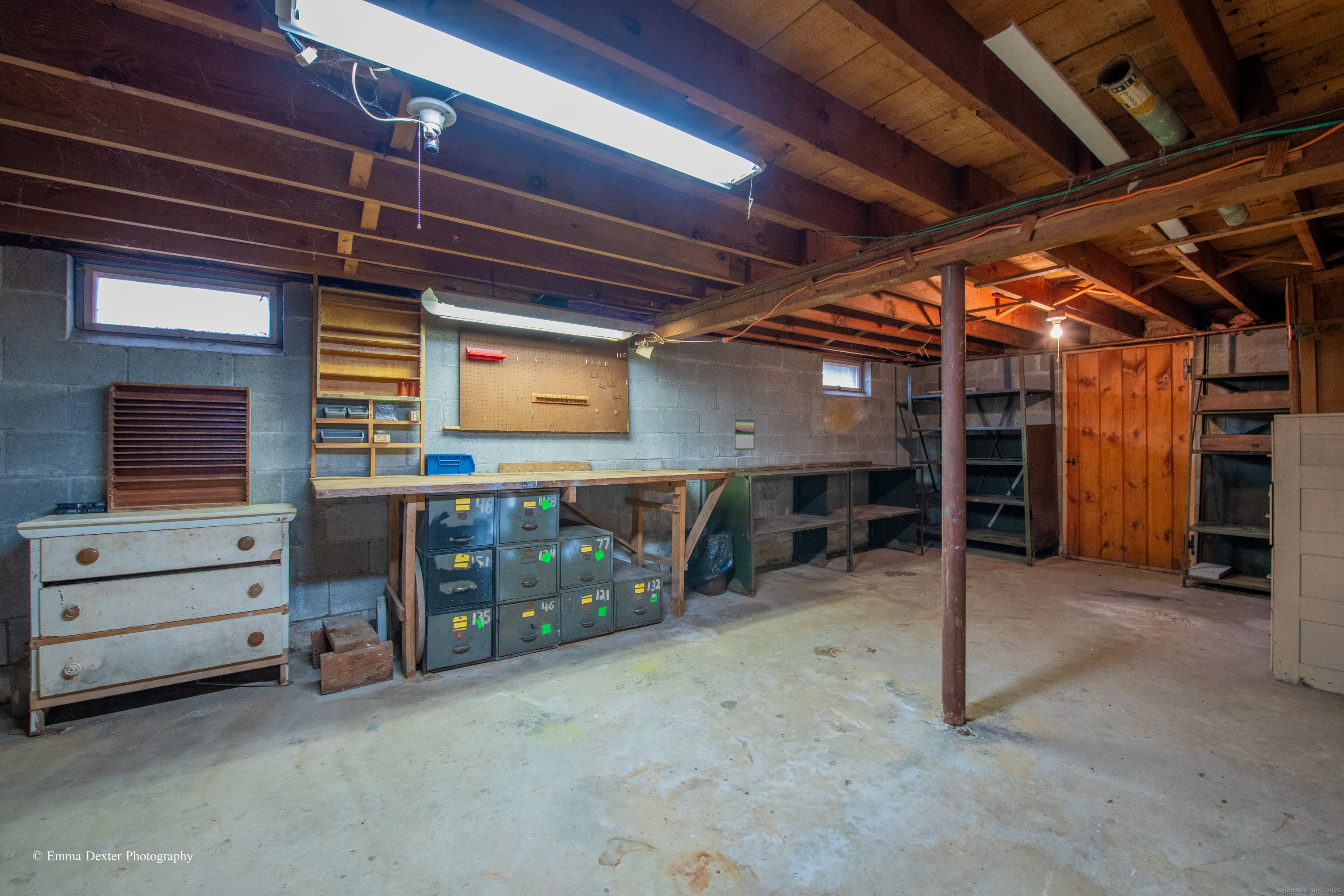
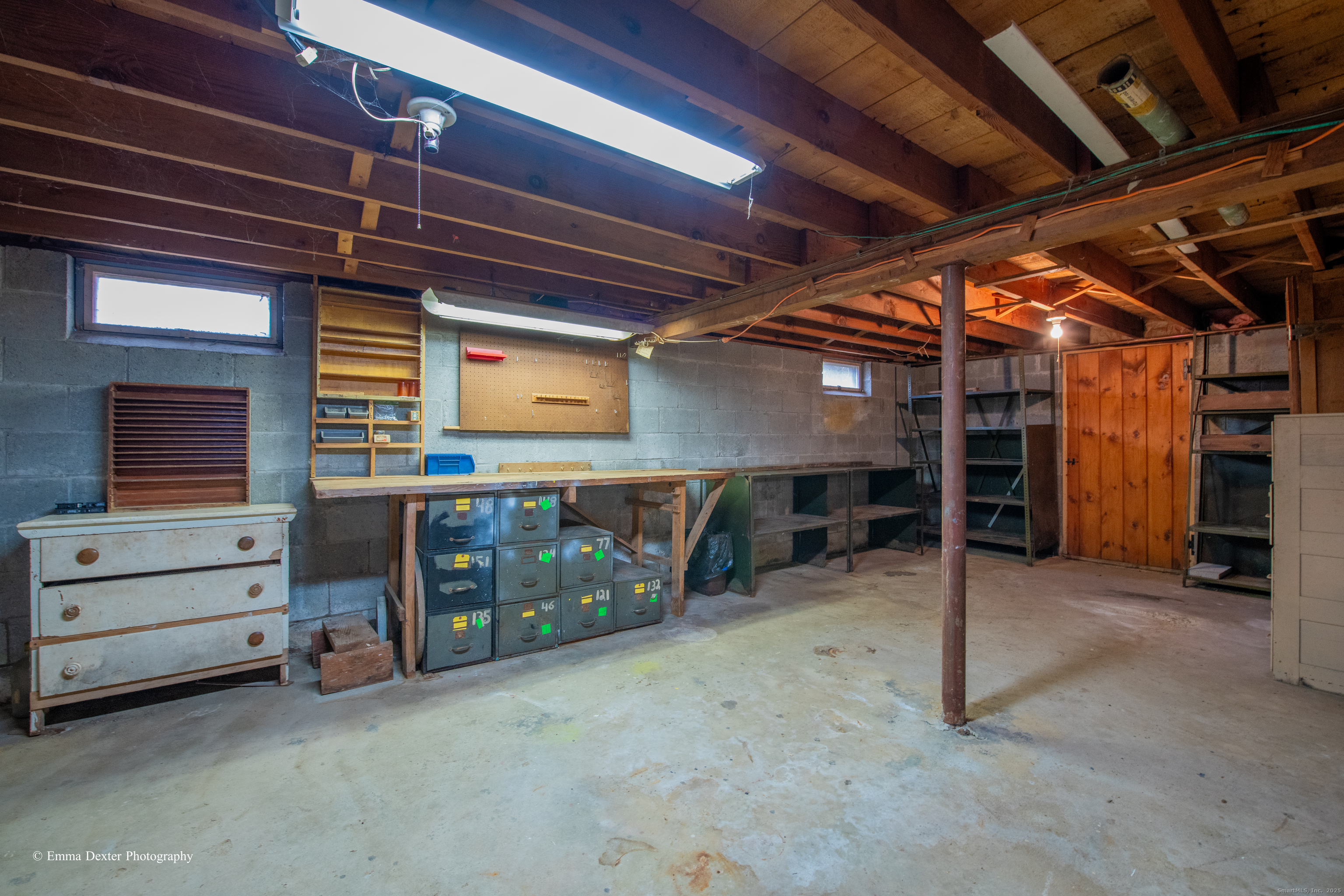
- calendar (745, 434)
